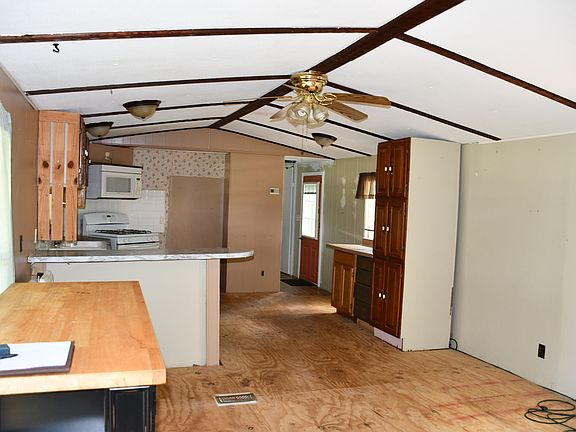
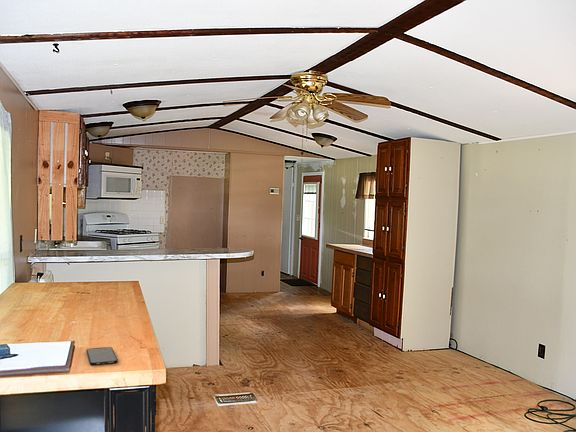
+ smartphone (101, 355)
